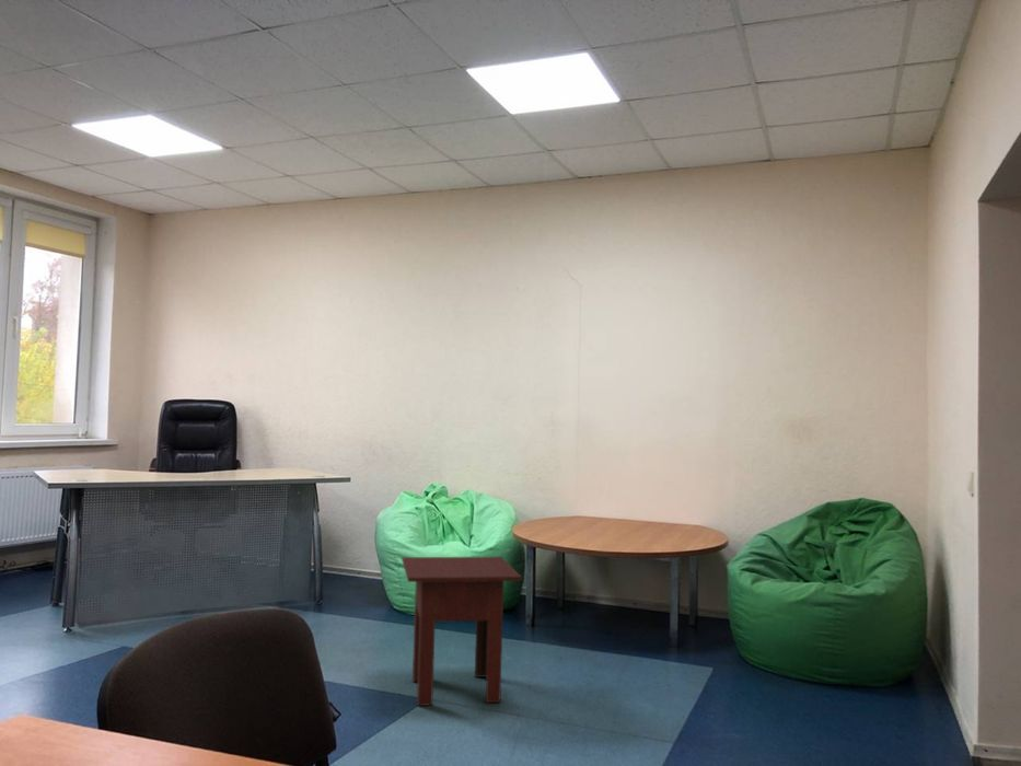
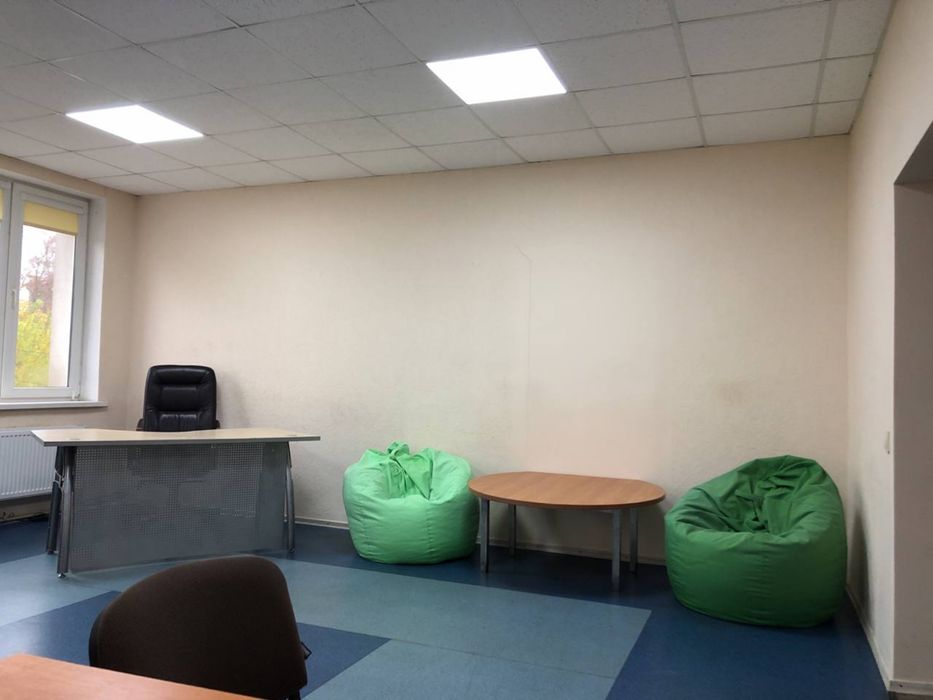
- side table (456, 619)
